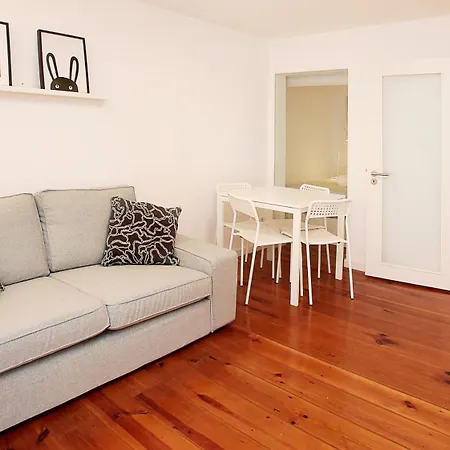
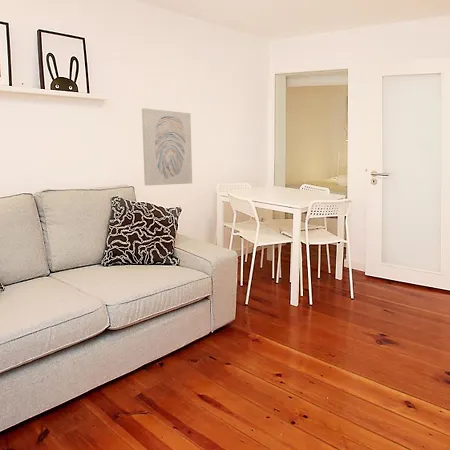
+ wall art (168, 148)
